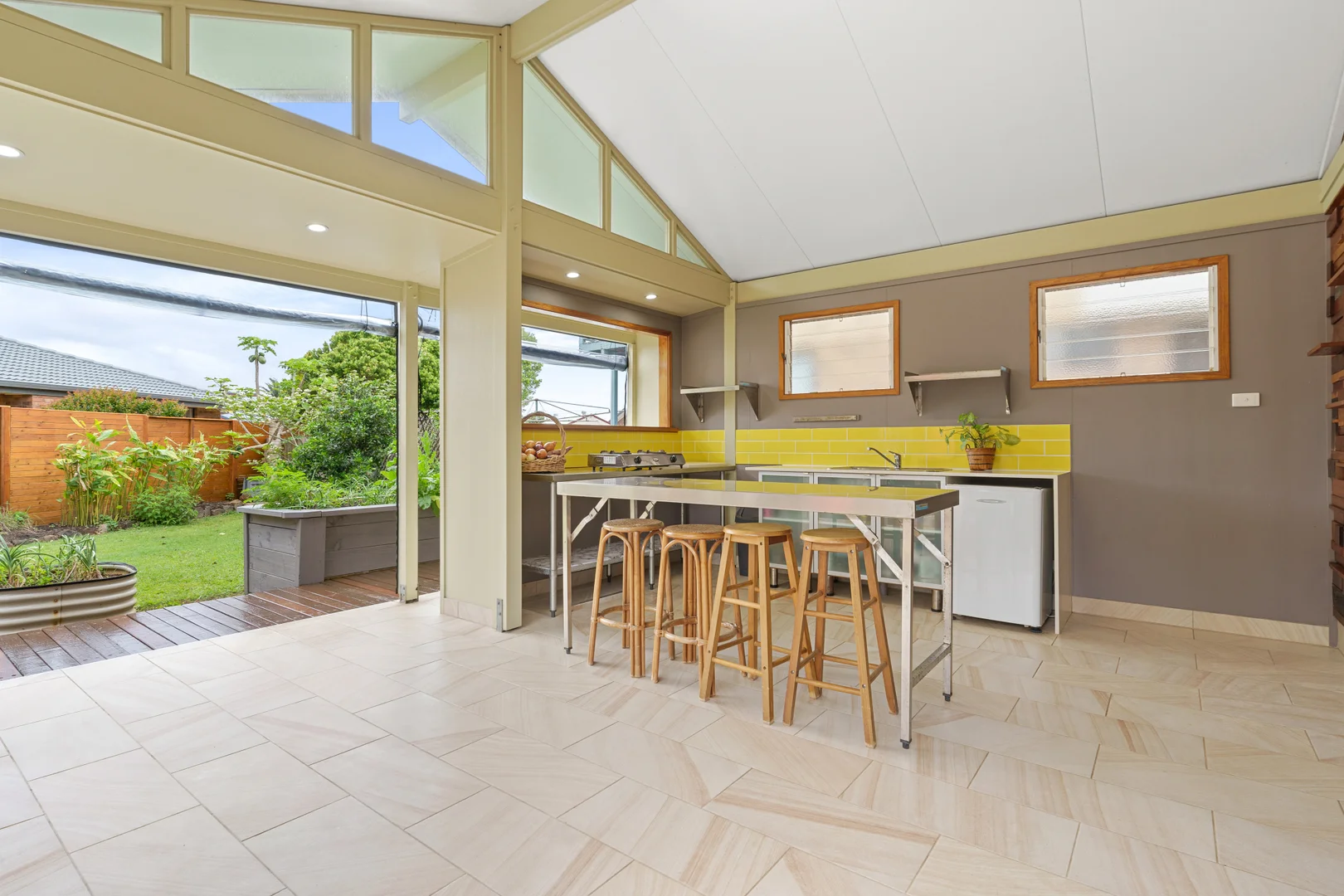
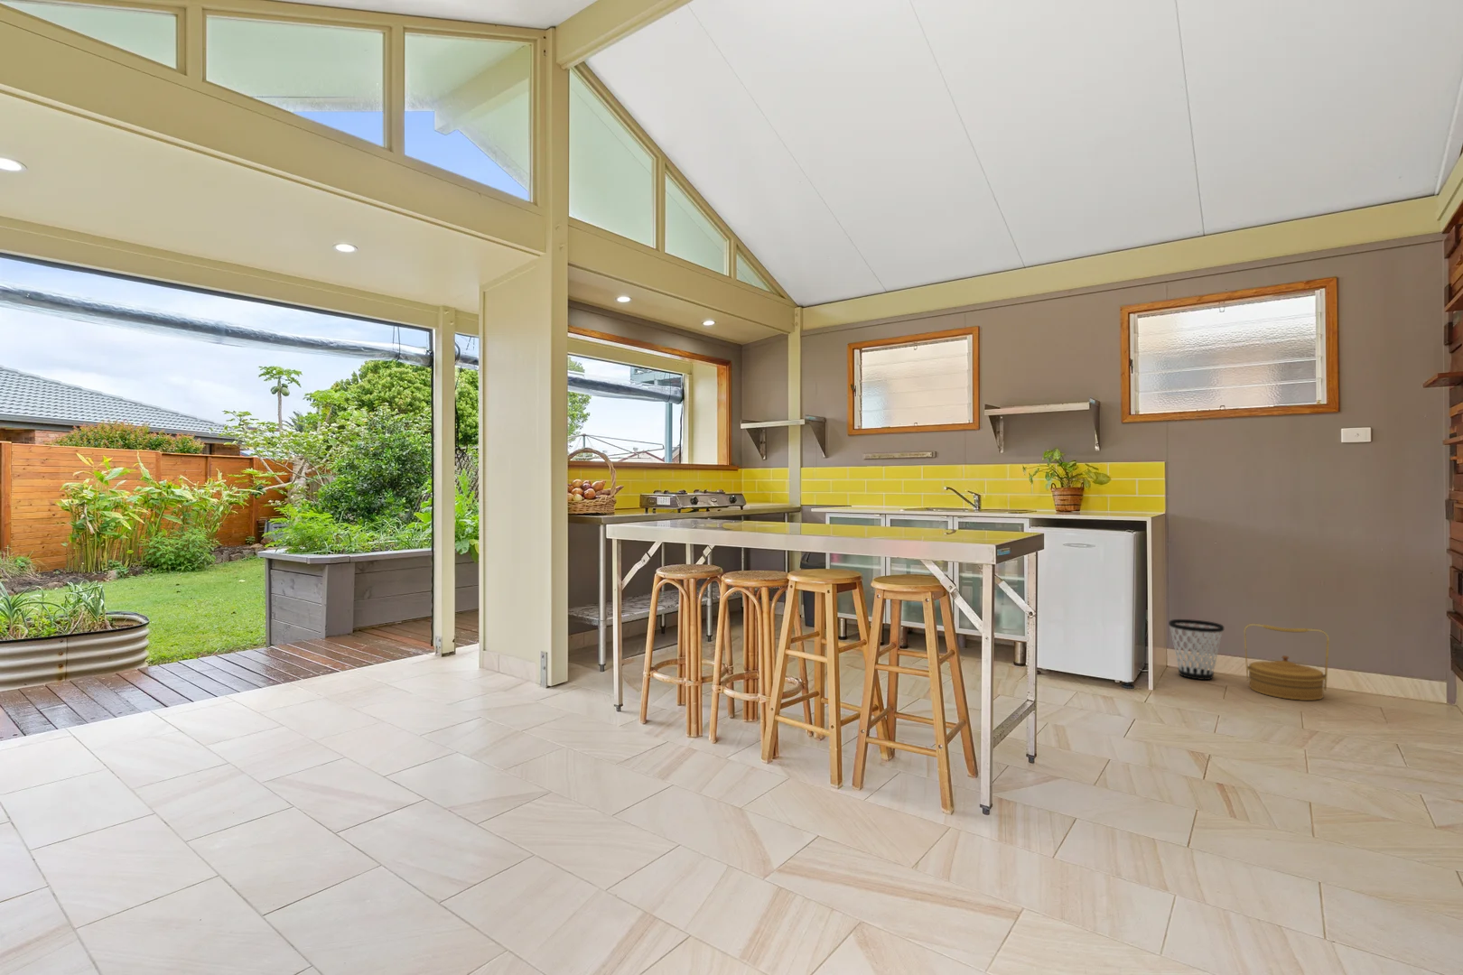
+ wastebasket (1195, 650)
+ basket (1286, 659)
